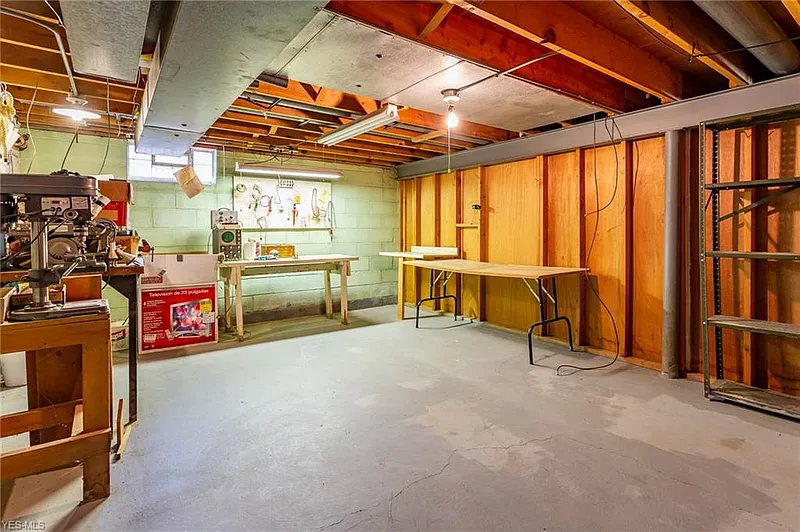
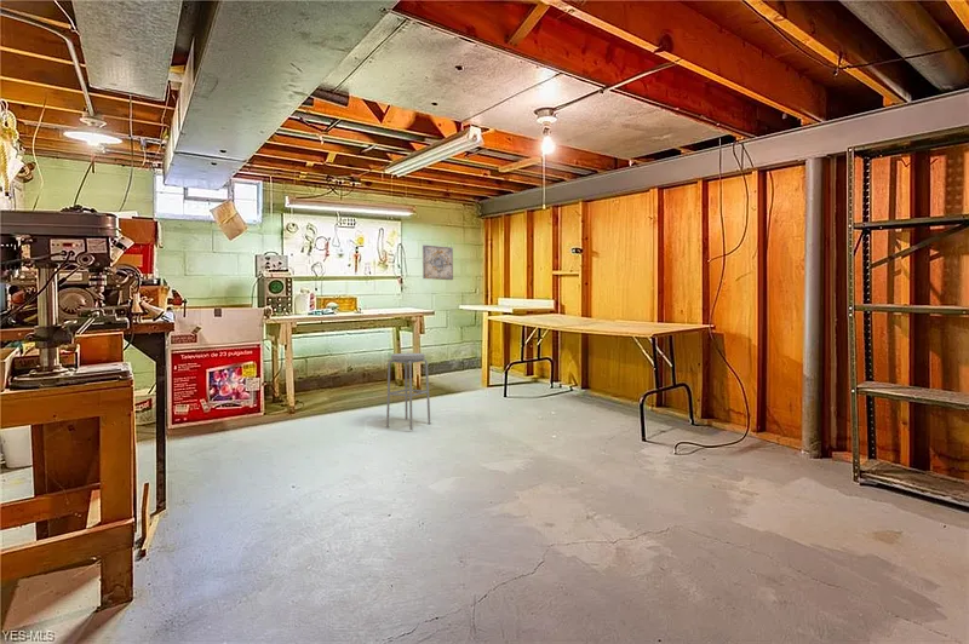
+ wall art (437, 263)
+ stool (408, 390)
